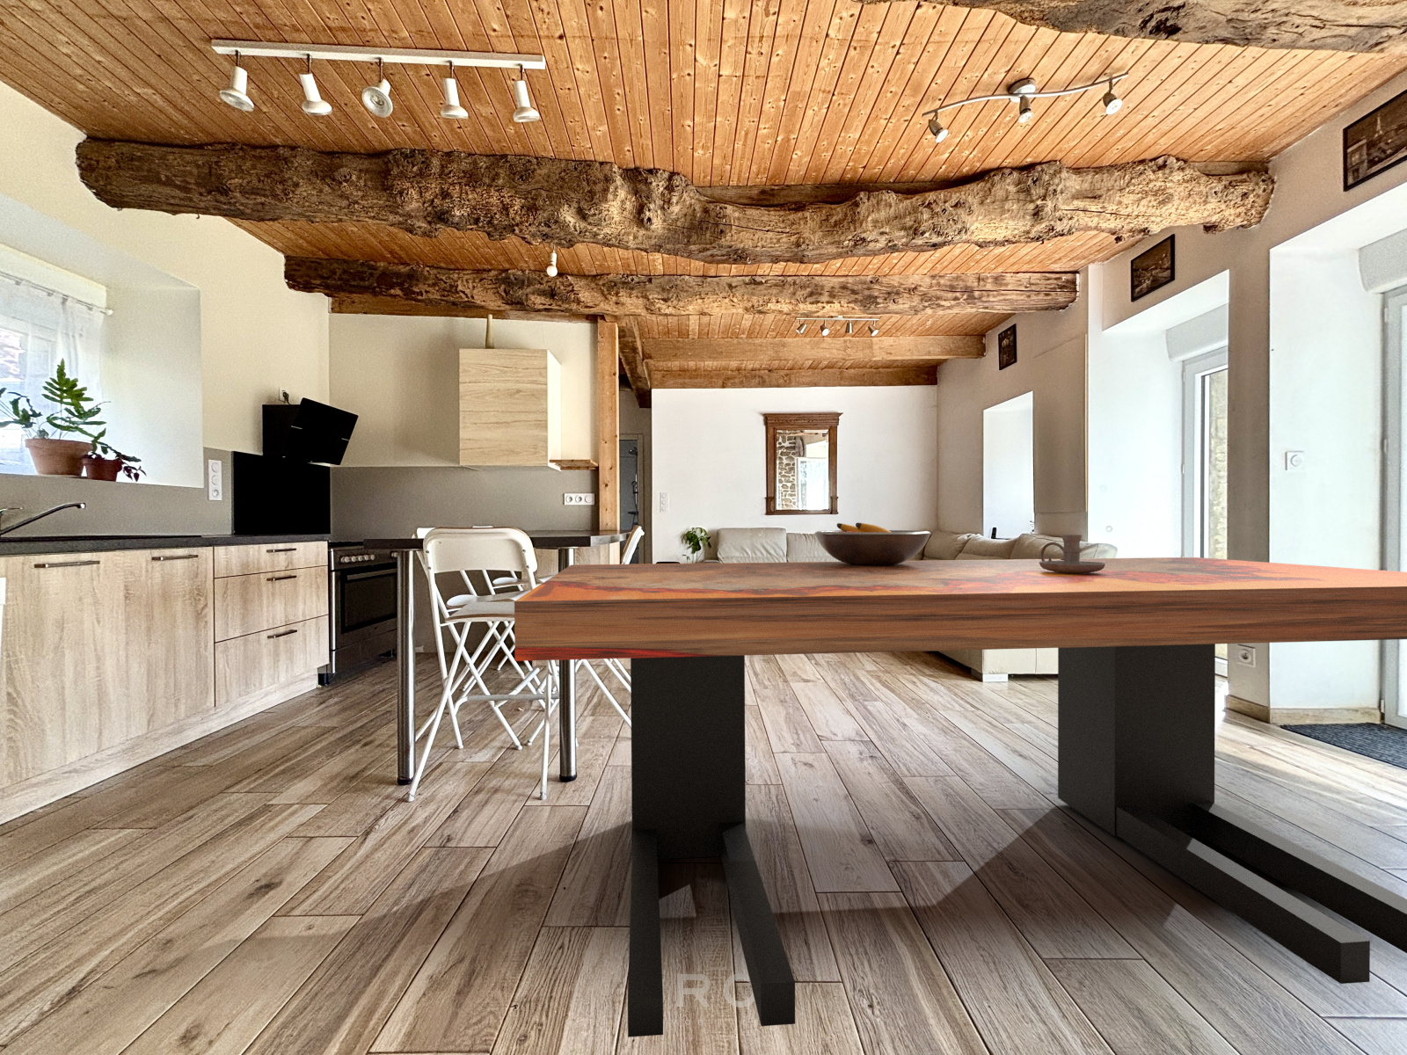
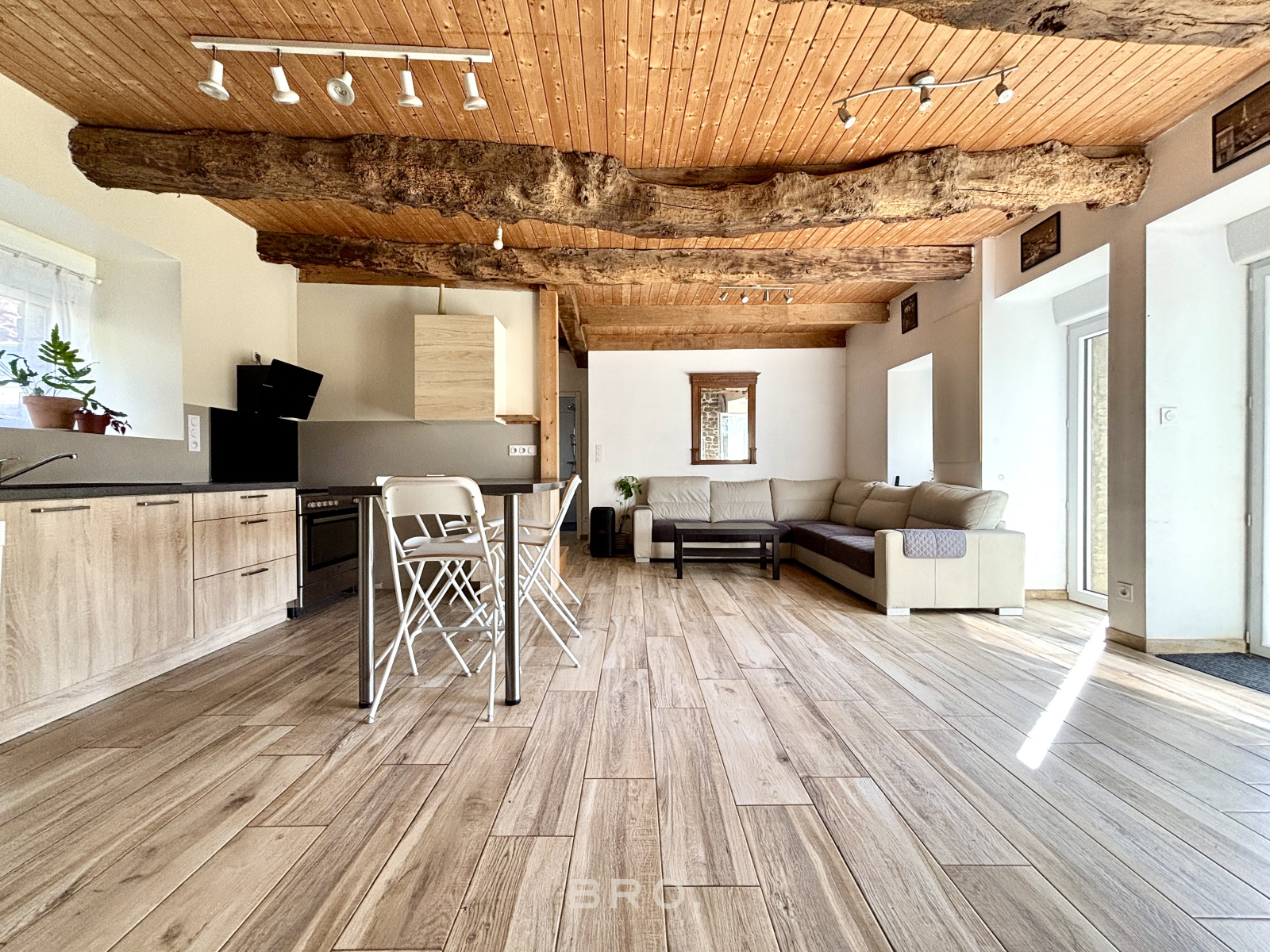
- candle holder (1066, 552)
- dining table (959, 649)
- fruit bowl (872, 542)
